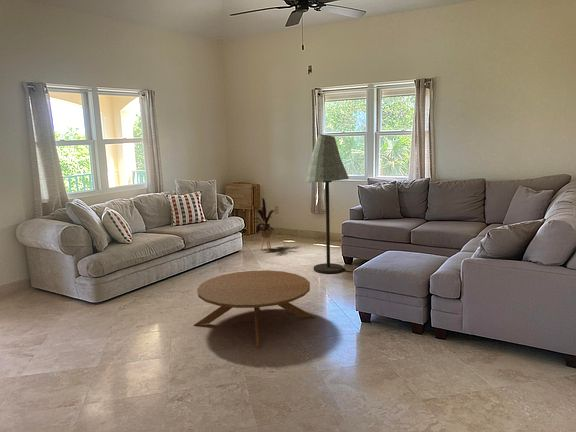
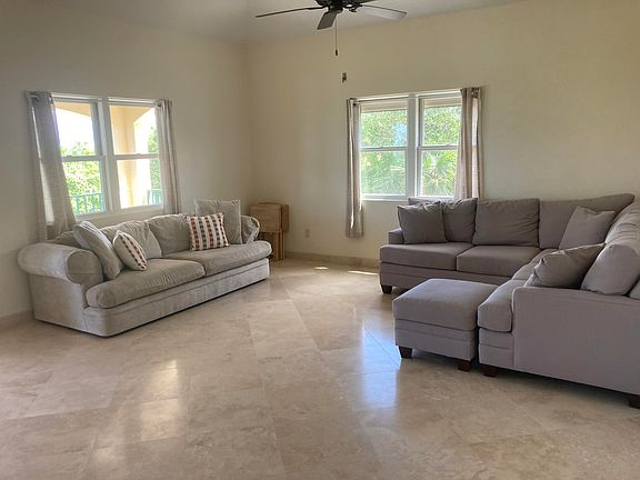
- coffee table (254, 303)
- house plant (262, 223)
- floor lamp (327, 203)
